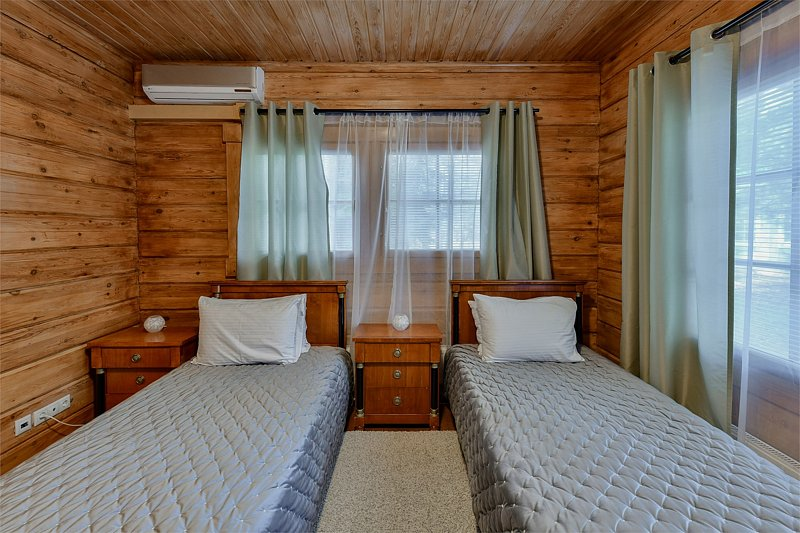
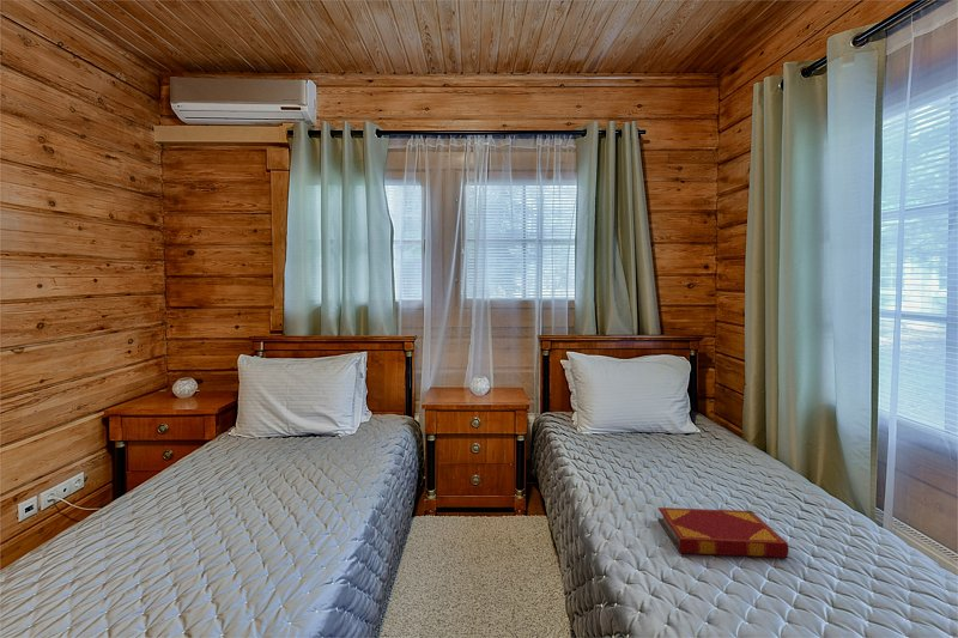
+ hardback book (717, 530)
